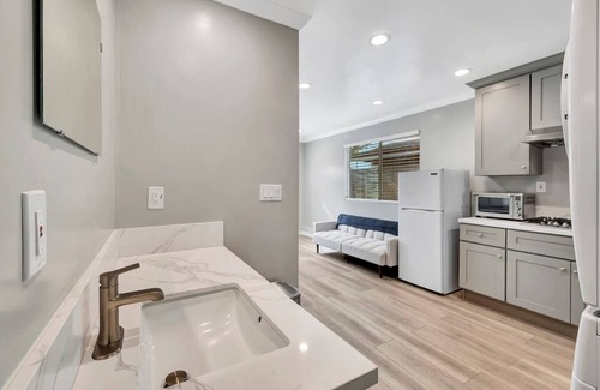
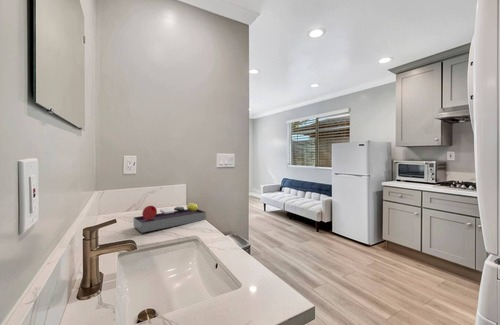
+ decorative tray (171, 213)
